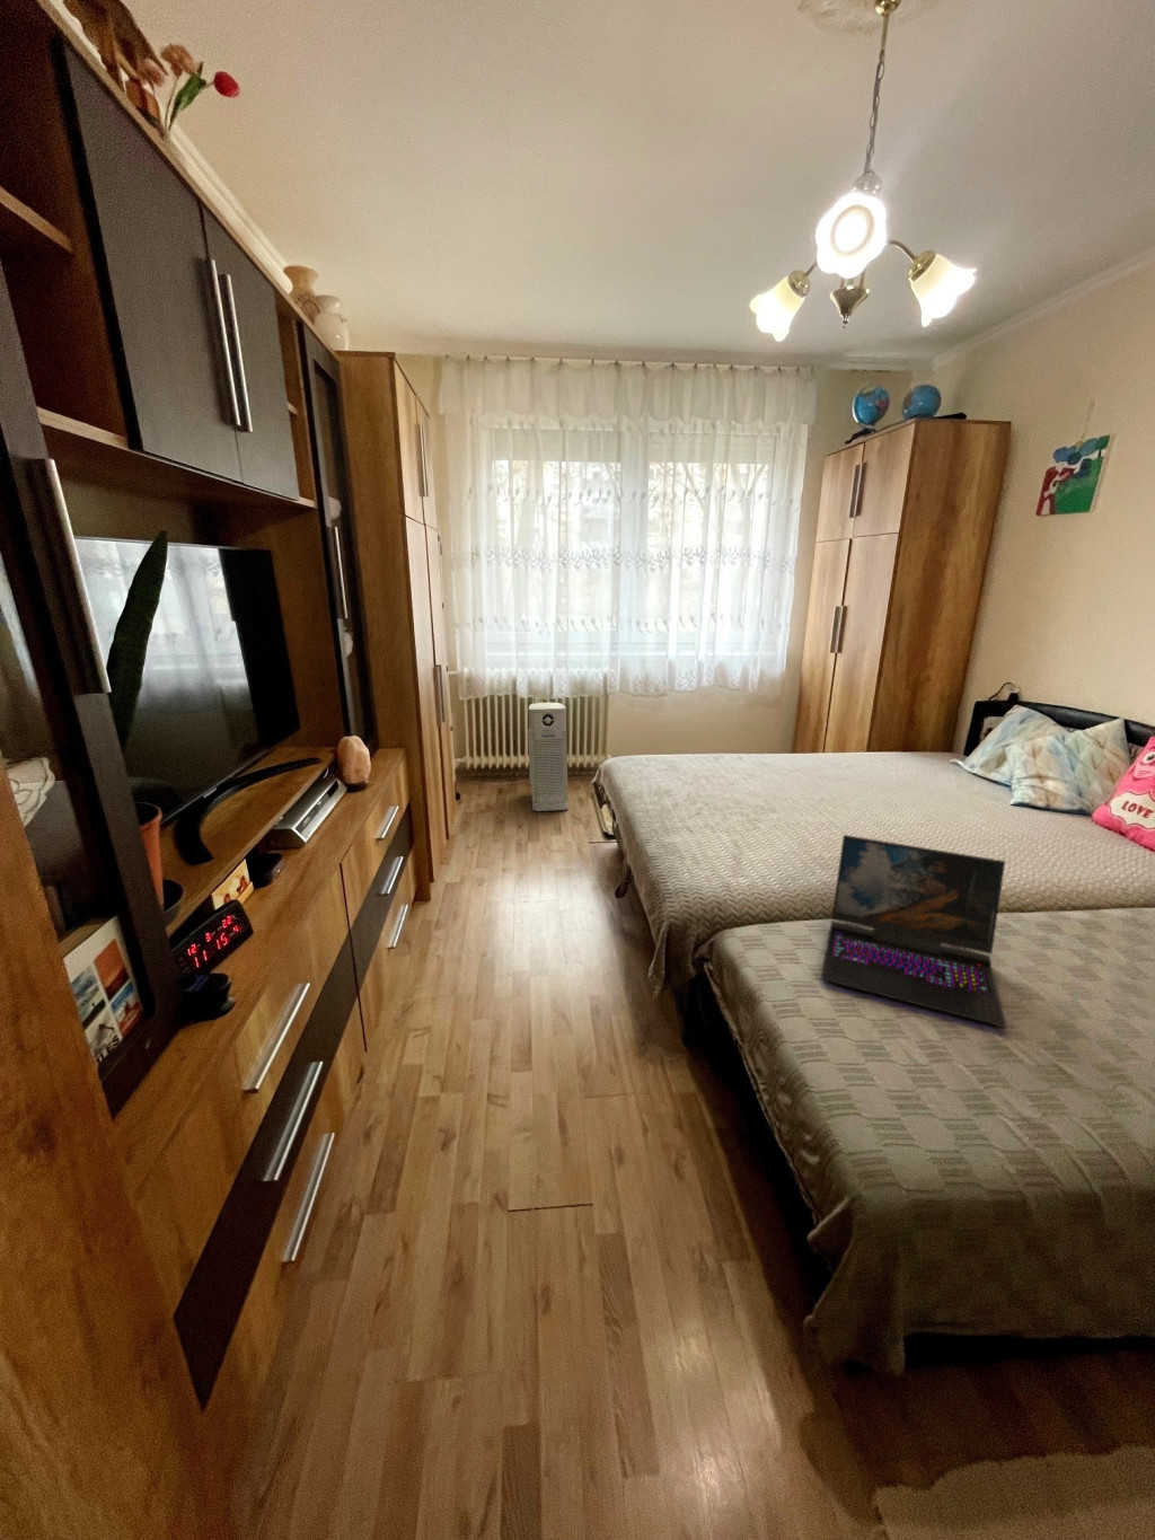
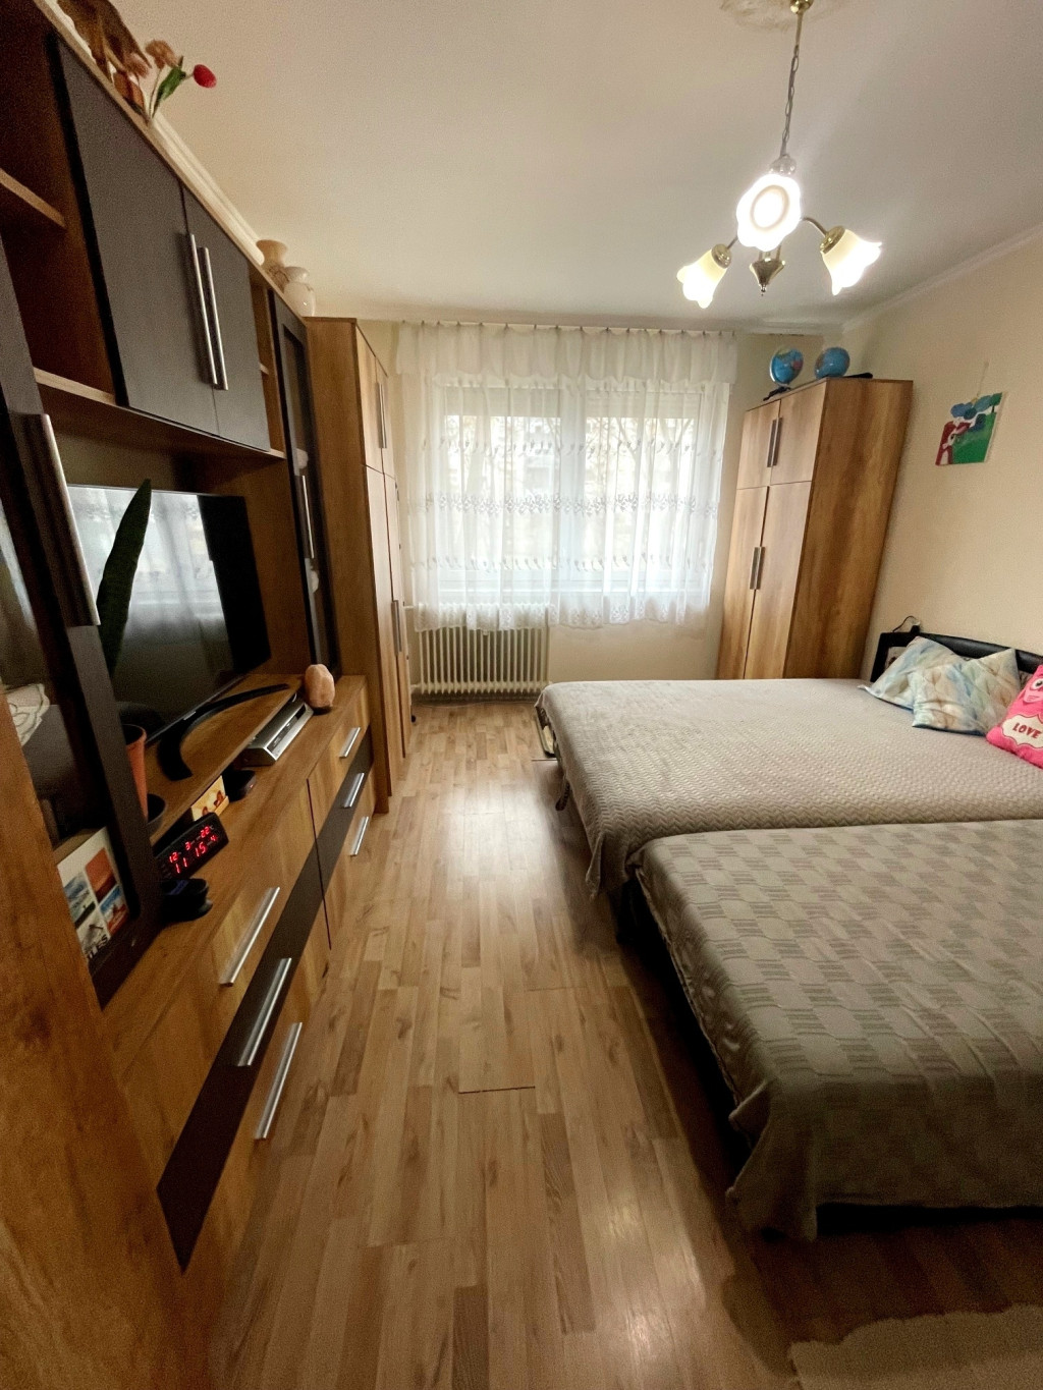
- laptop (914, 921)
- air purifier (547, 754)
